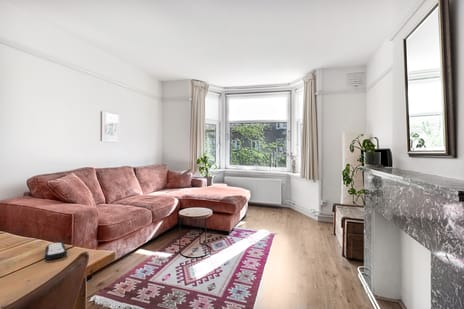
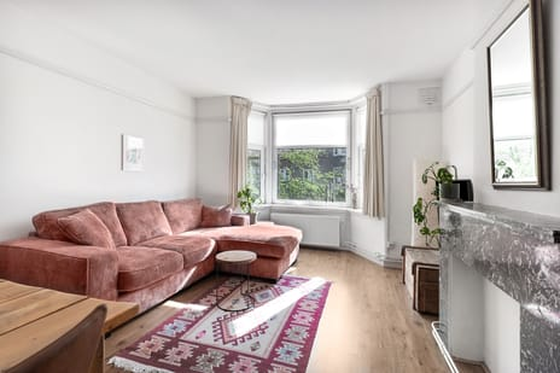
- remote control (55, 250)
